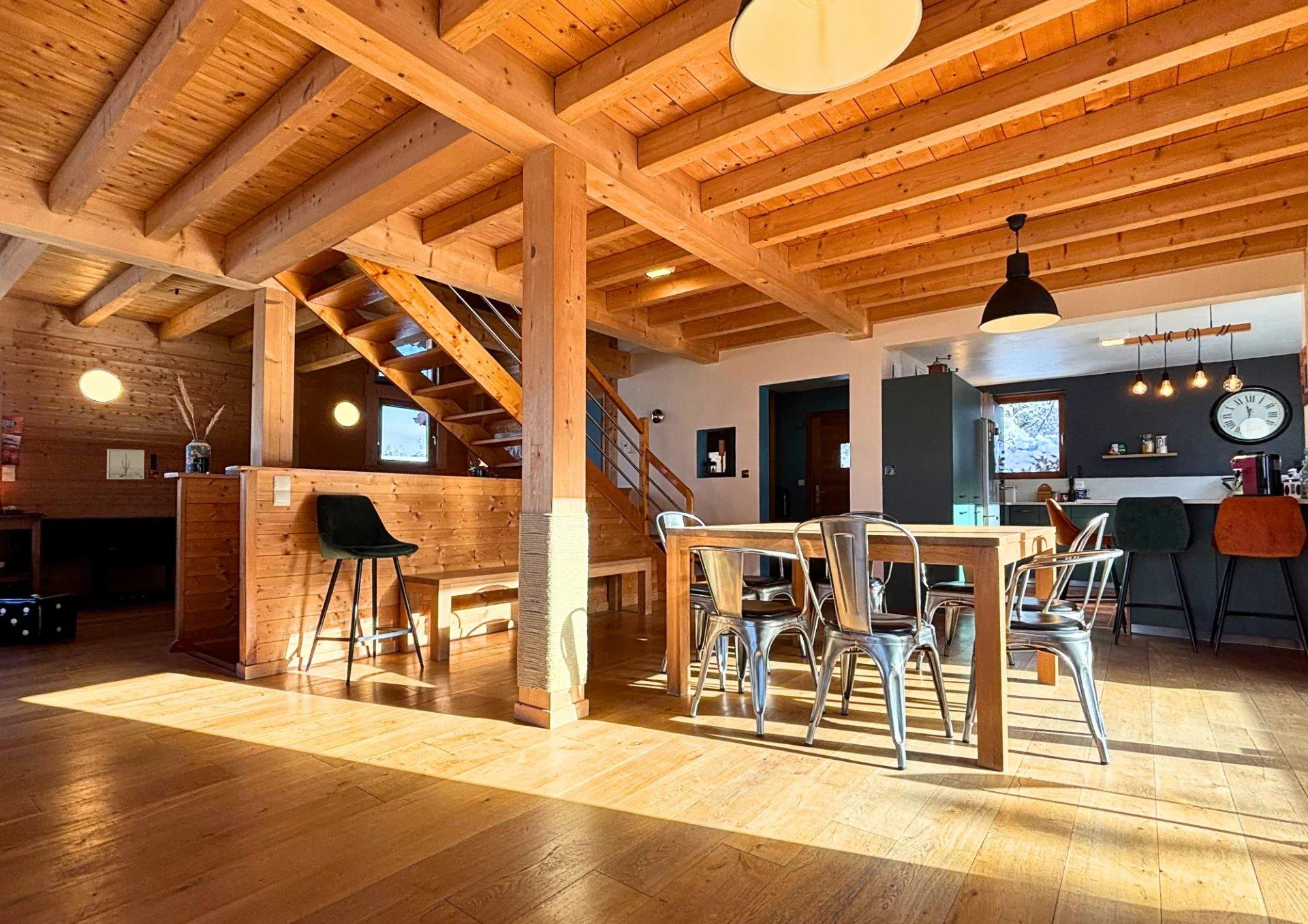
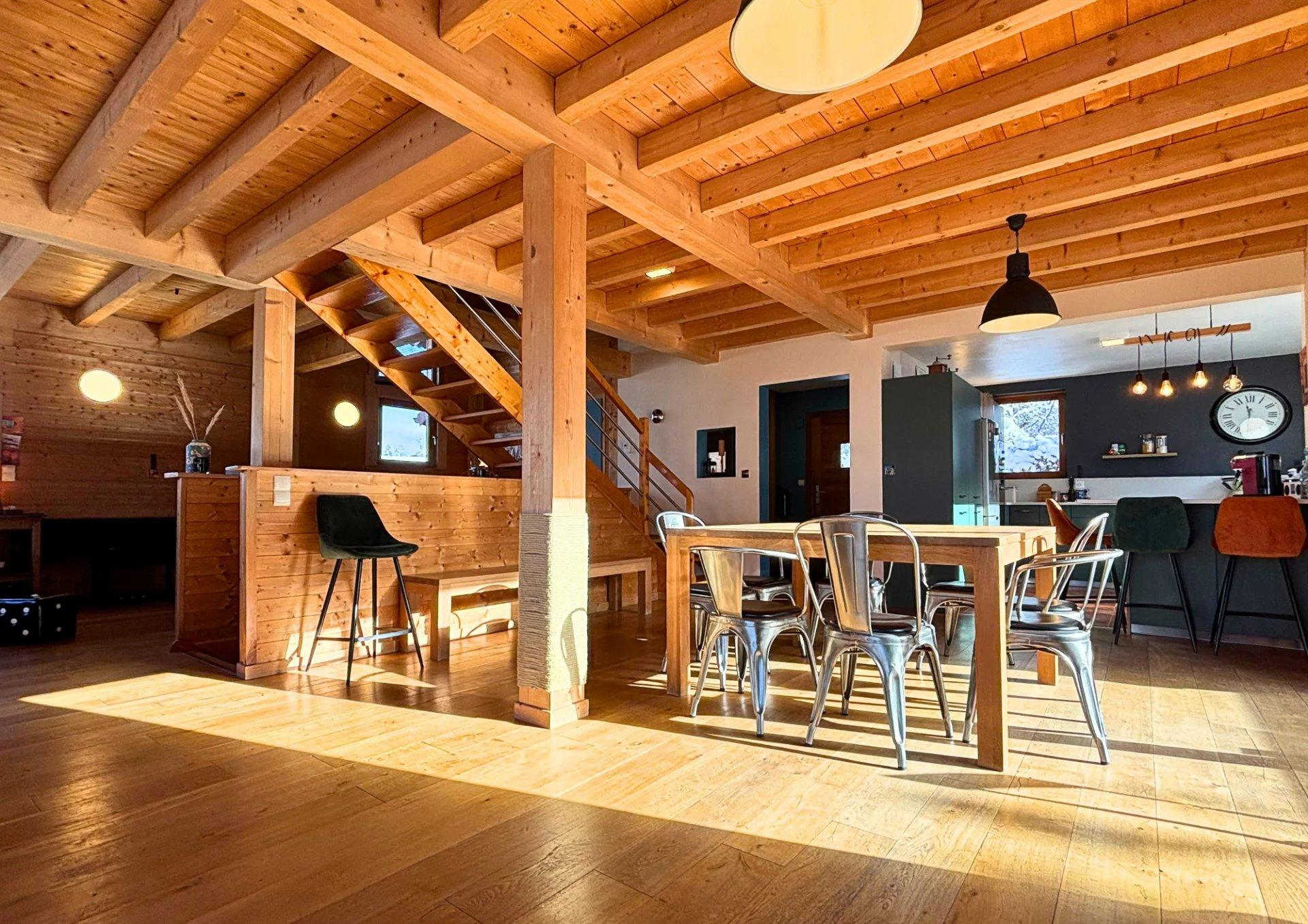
- wall art (125, 464)
